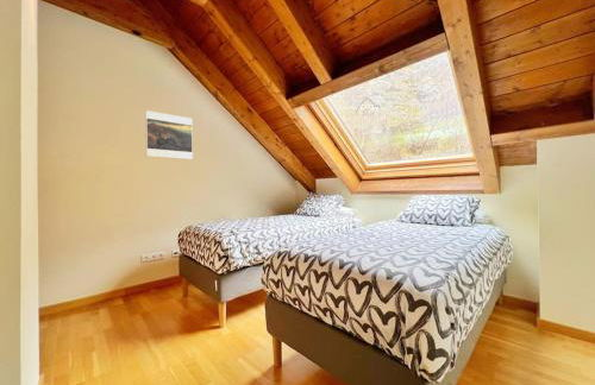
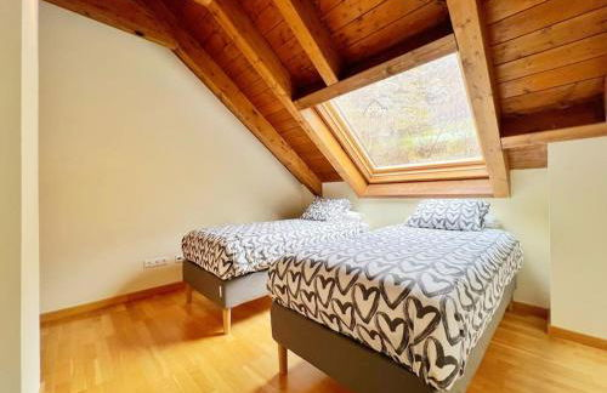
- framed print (170, 135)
